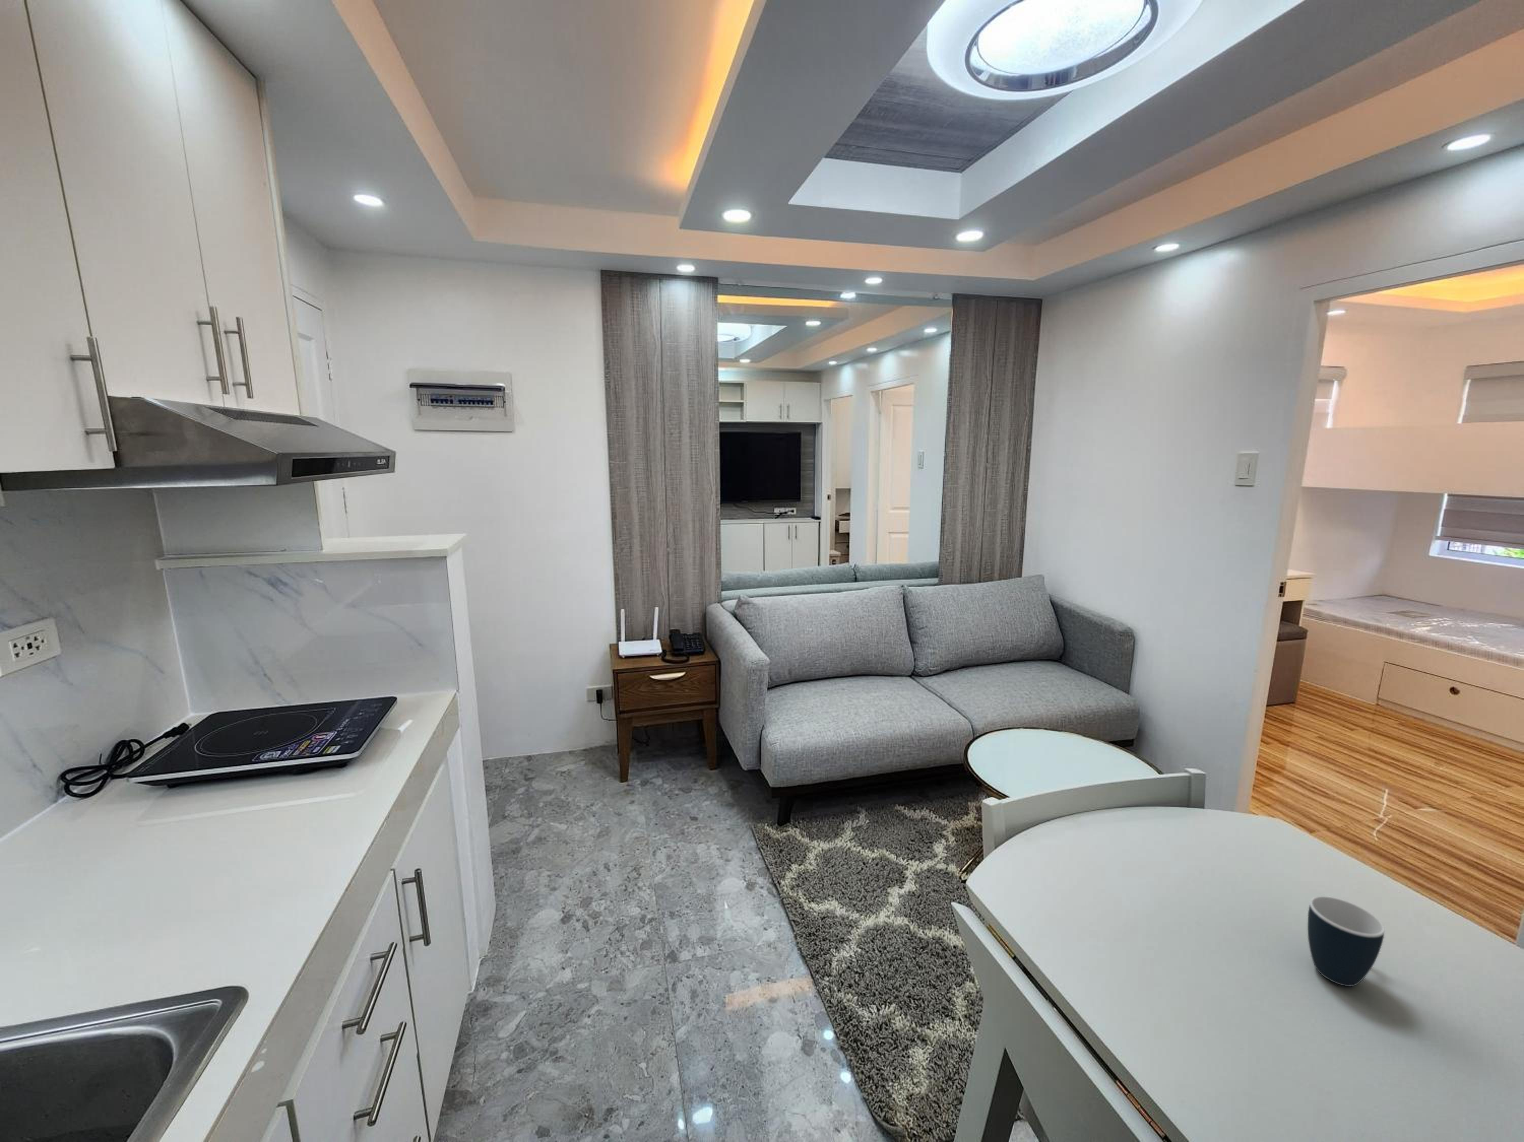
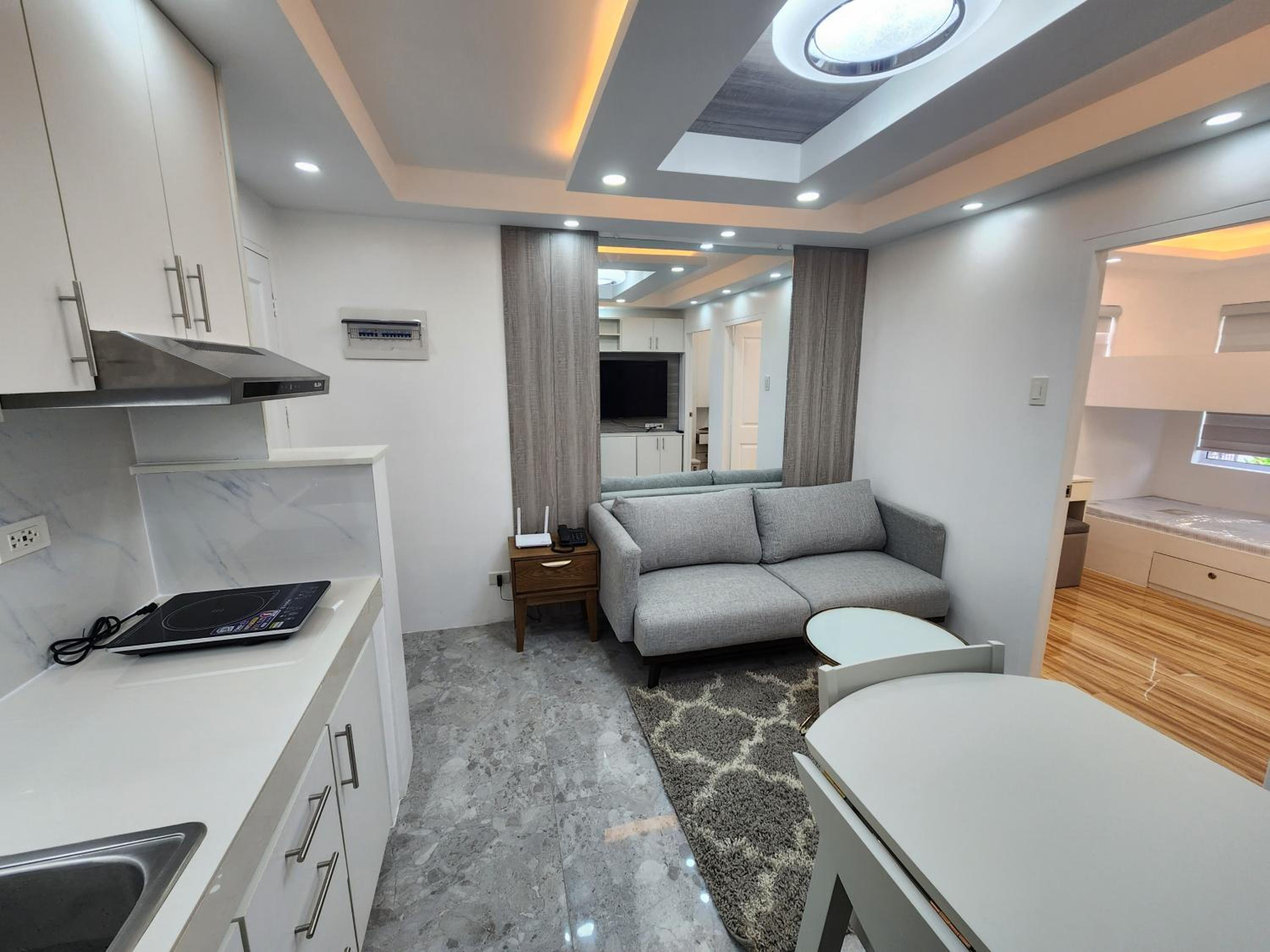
- mug (1345, 940)
